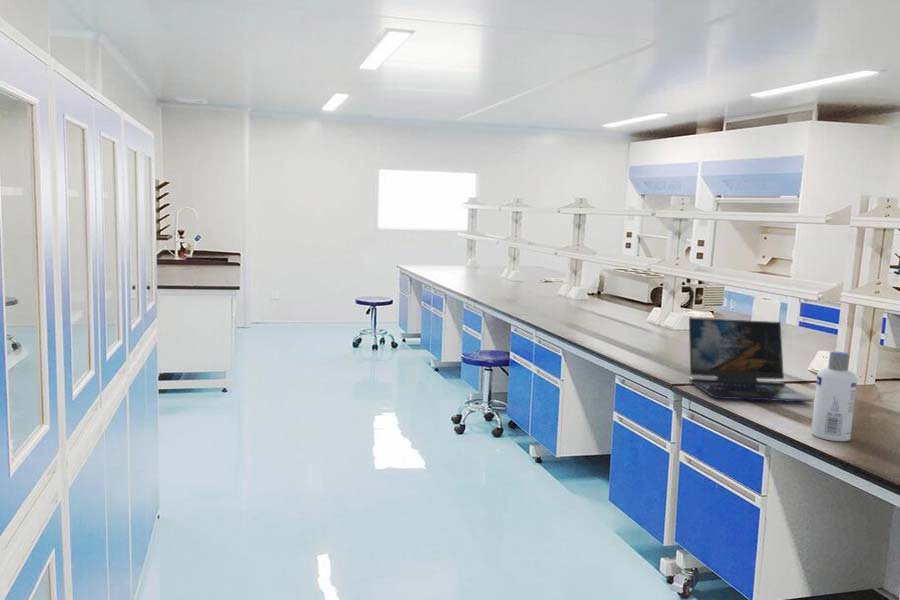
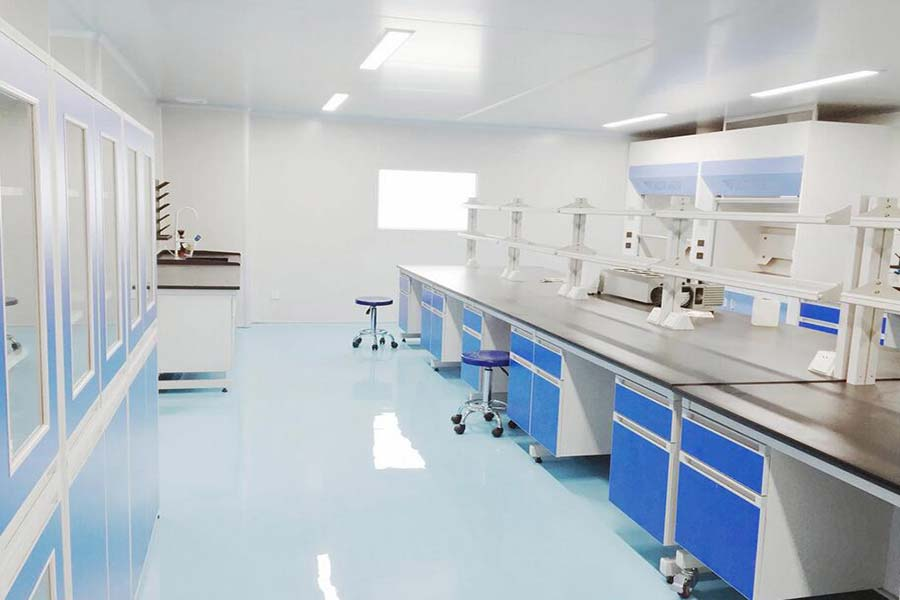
- screw cap bottle (834, 394)
- laptop (747, 358)
